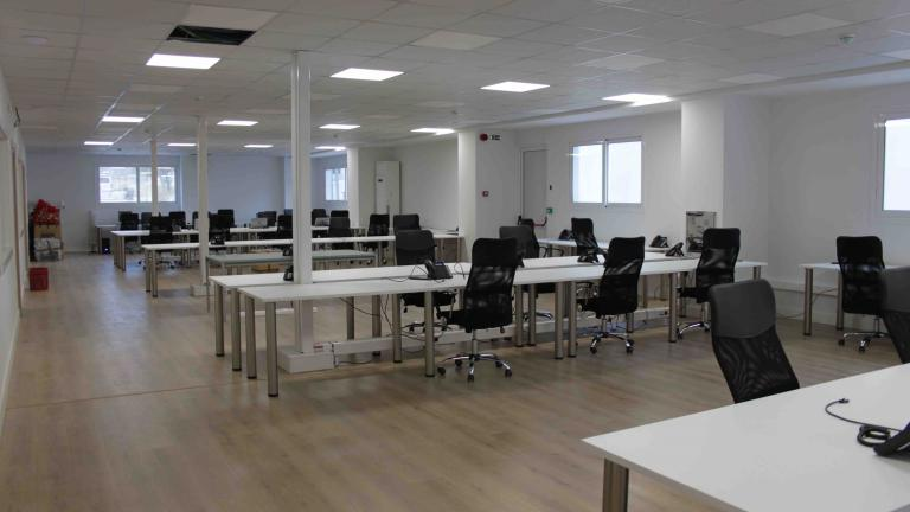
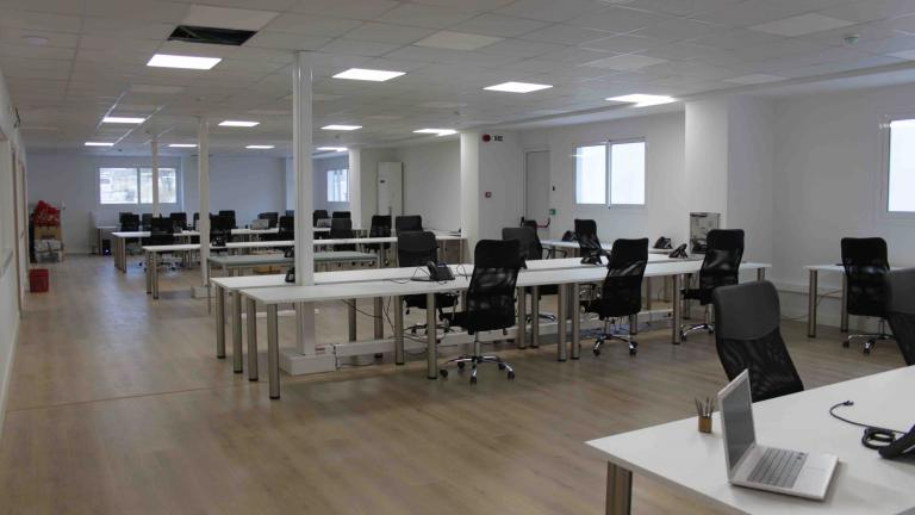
+ pencil box (705, 412)
+ laptop (778, 447)
